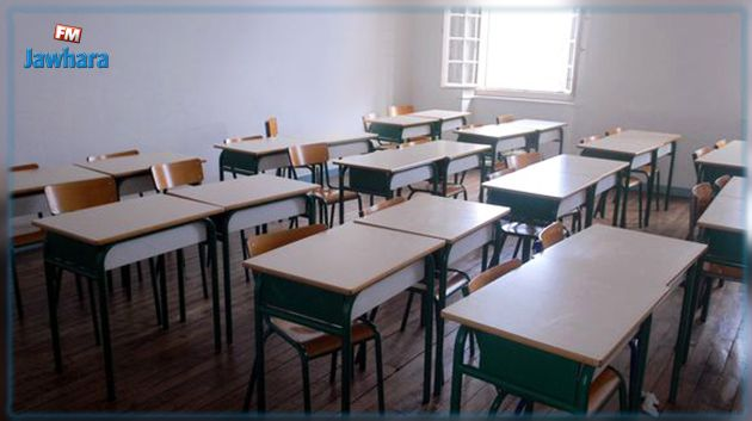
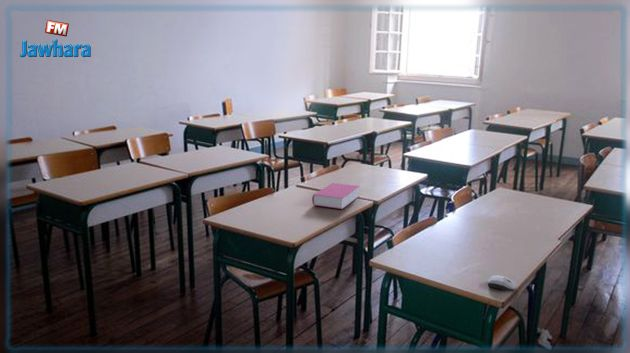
+ book (336, 195)
+ computer mouse (502, 282)
